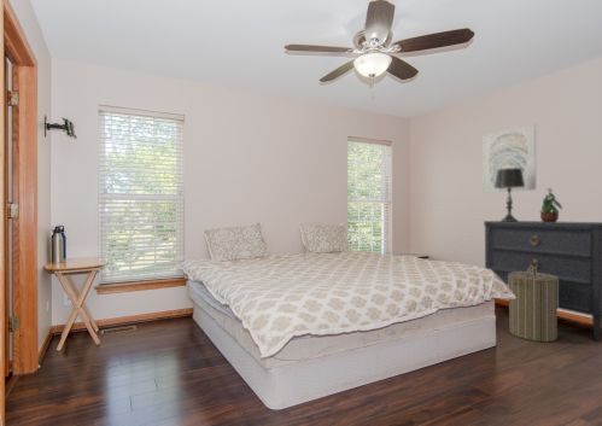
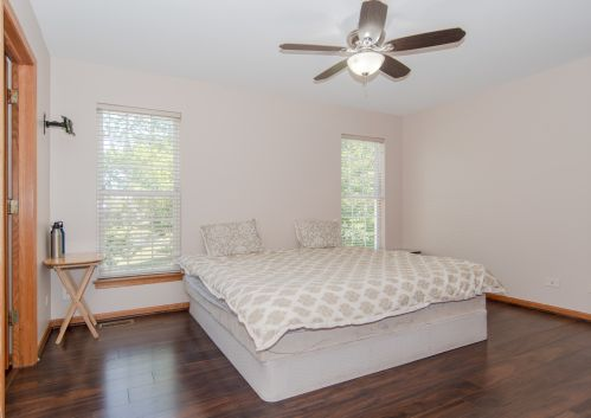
- dresser (547, 272)
- table lamp (509, 194)
- laundry hamper (532, 300)
- potted plant (550, 204)
- wall art (507, 161)
